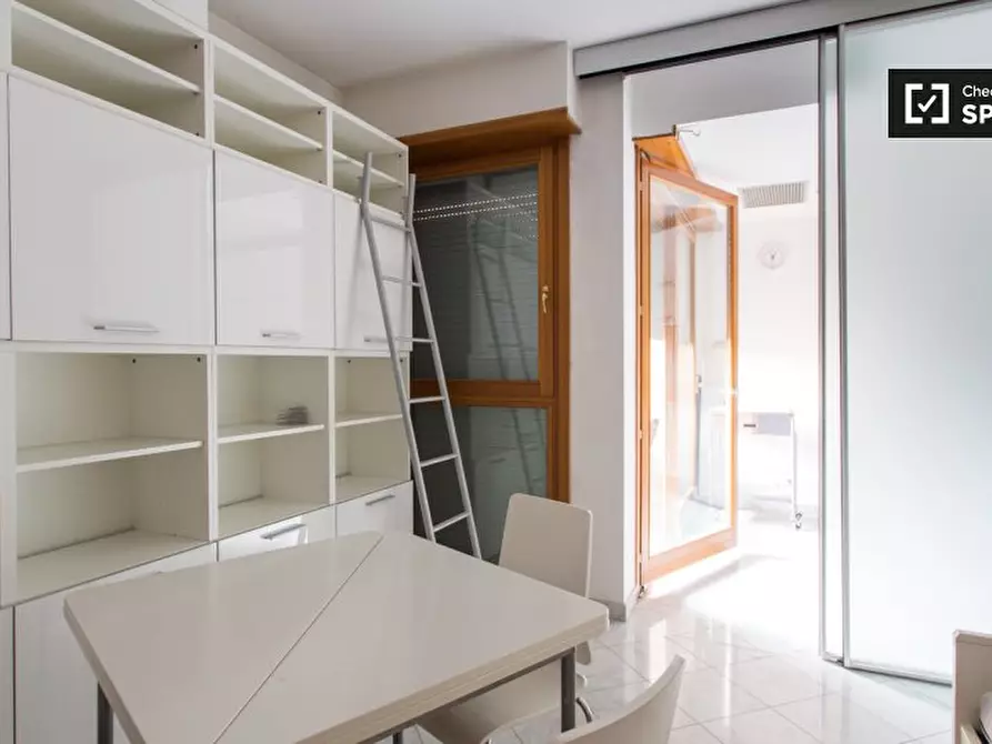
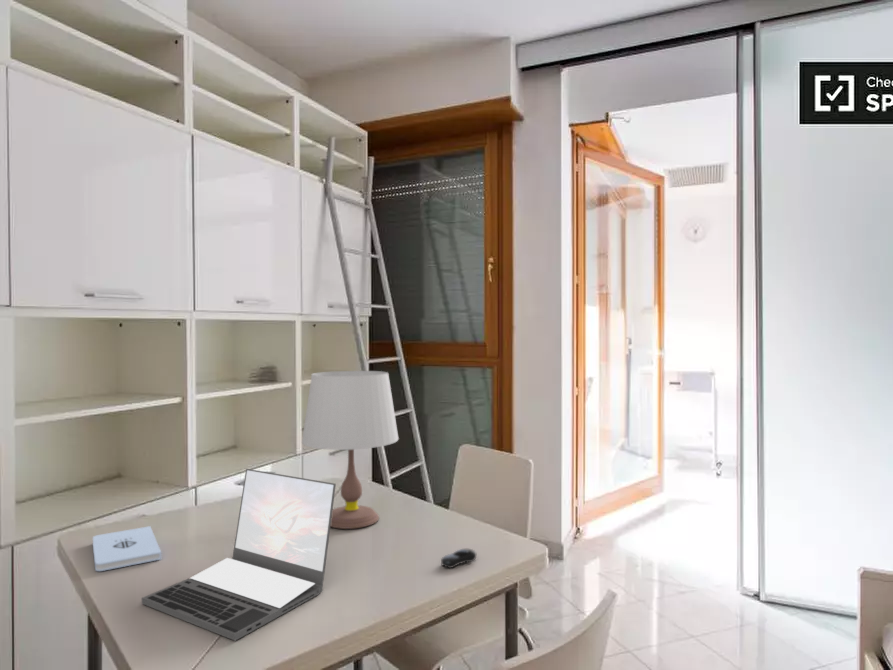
+ table lamp (350, 446)
+ laptop (242, 541)
+ notepad (125, 547)
+ computer mouse (466, 552)
